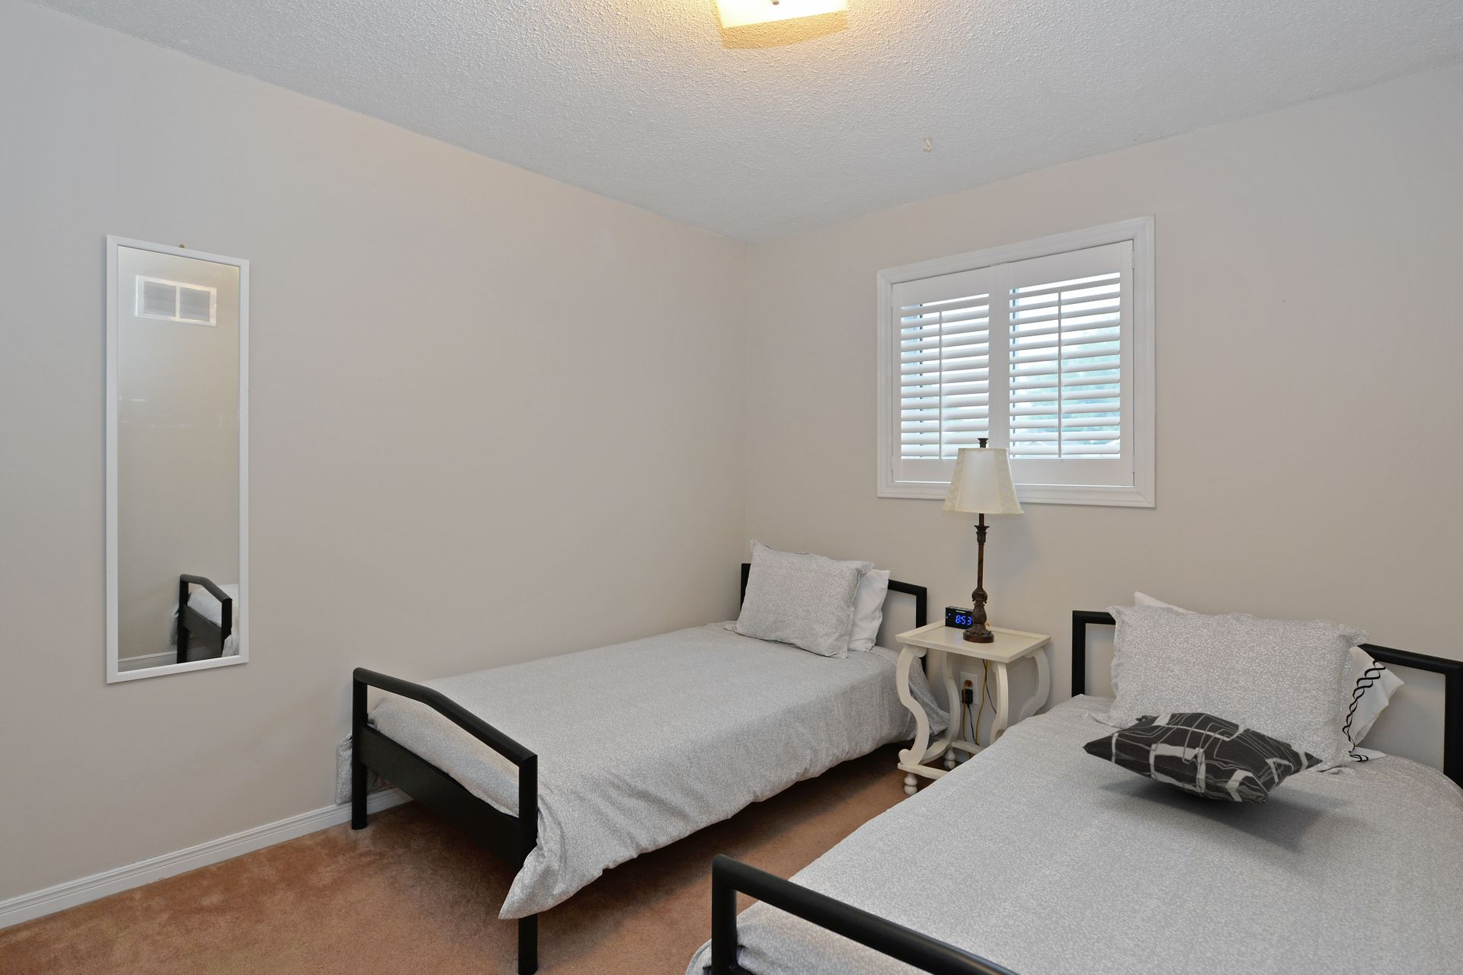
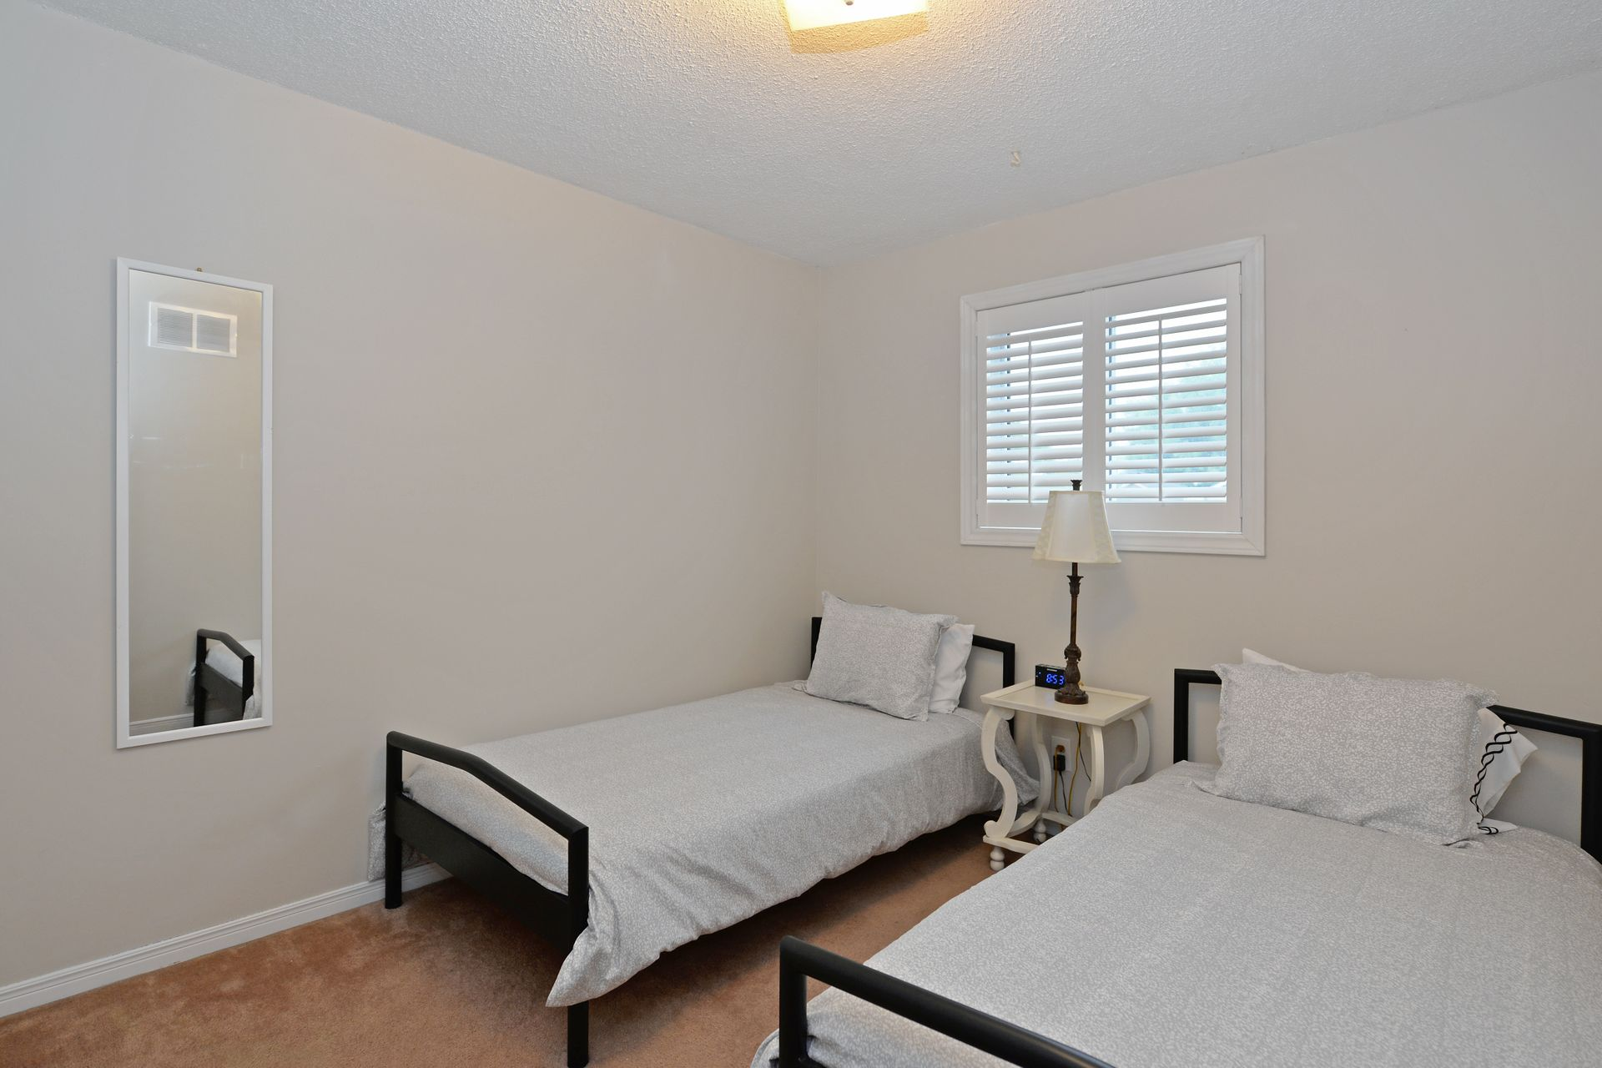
- decorative pillow (1197, 751)
